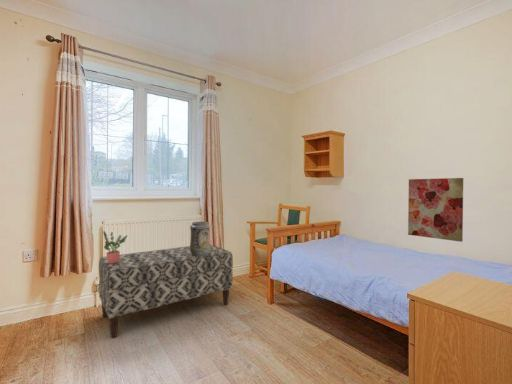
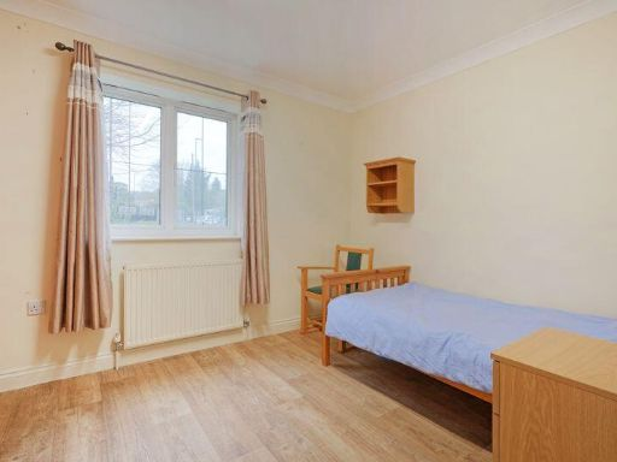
- bench (169, 282)
- decorative vase (200, 238)
- wall art (433, 208)
- potted plant (116, 245)
